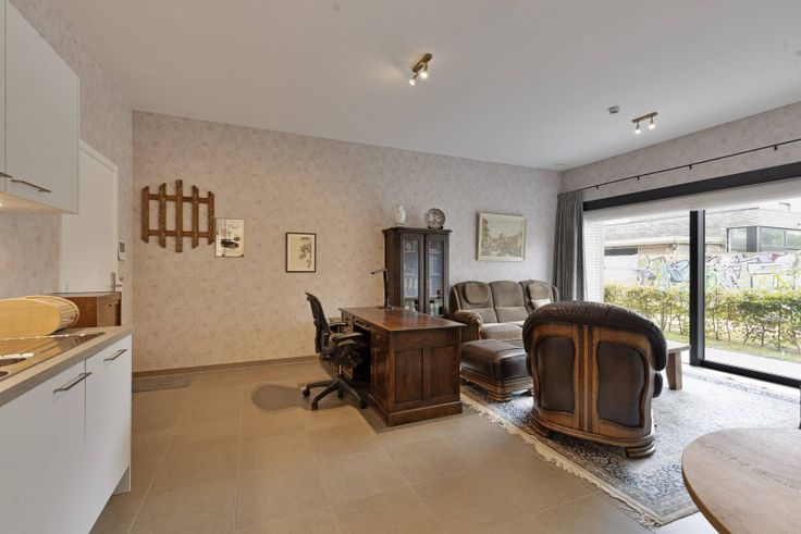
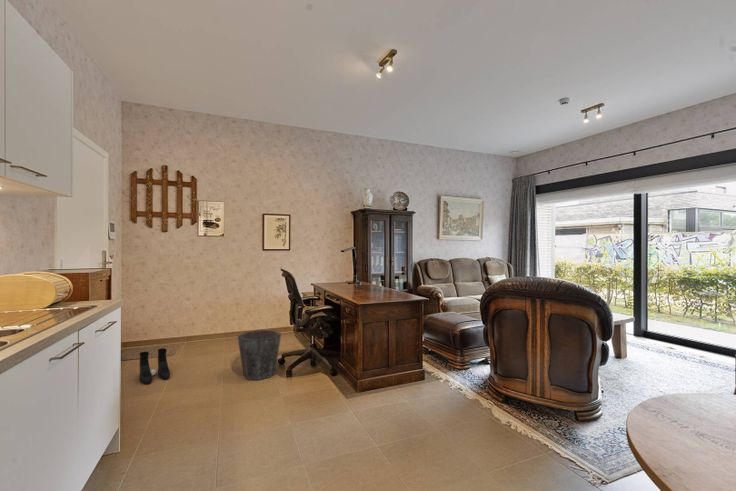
+ waste bin (259, 354)
+ boots (158, 364)
